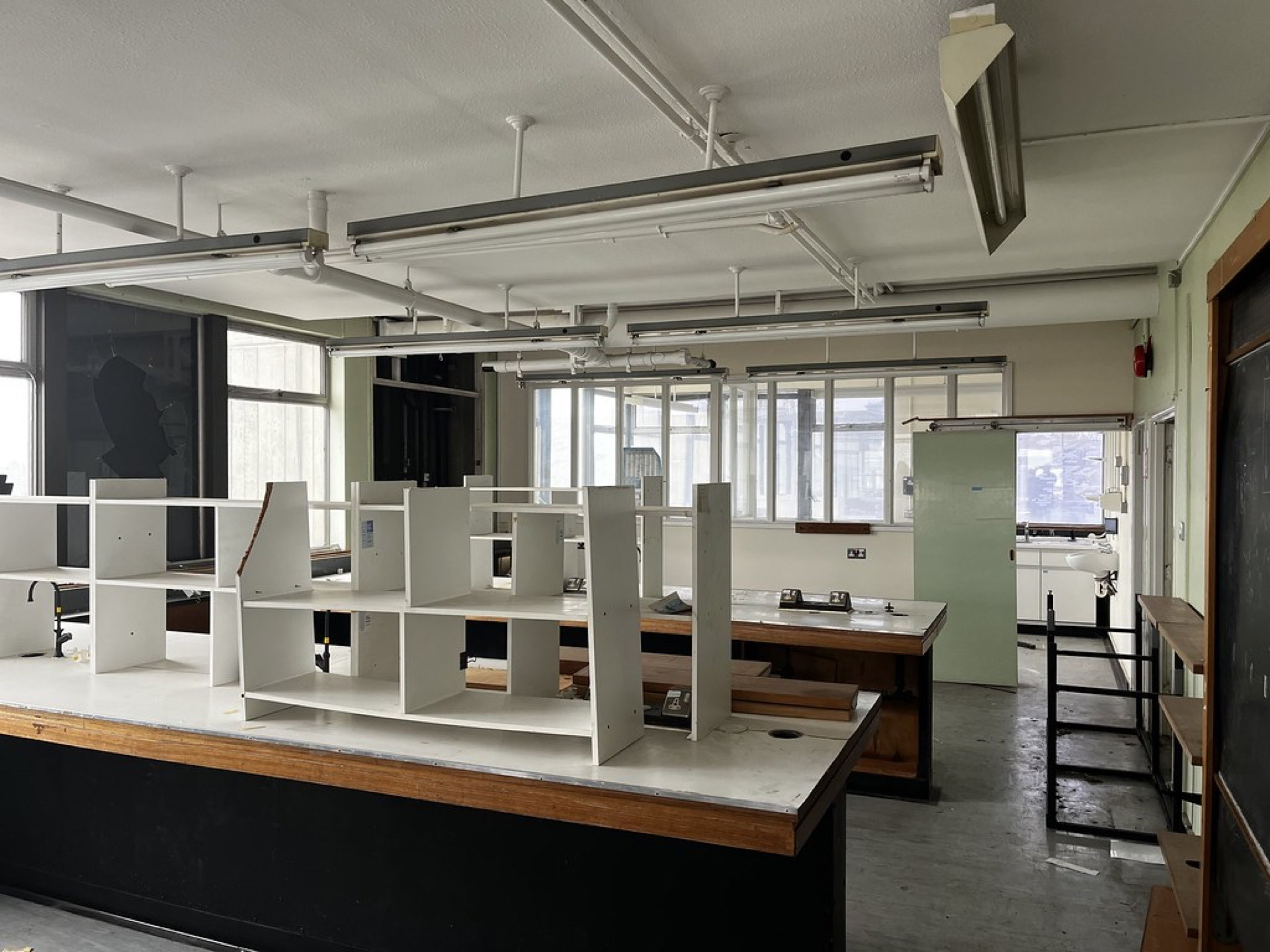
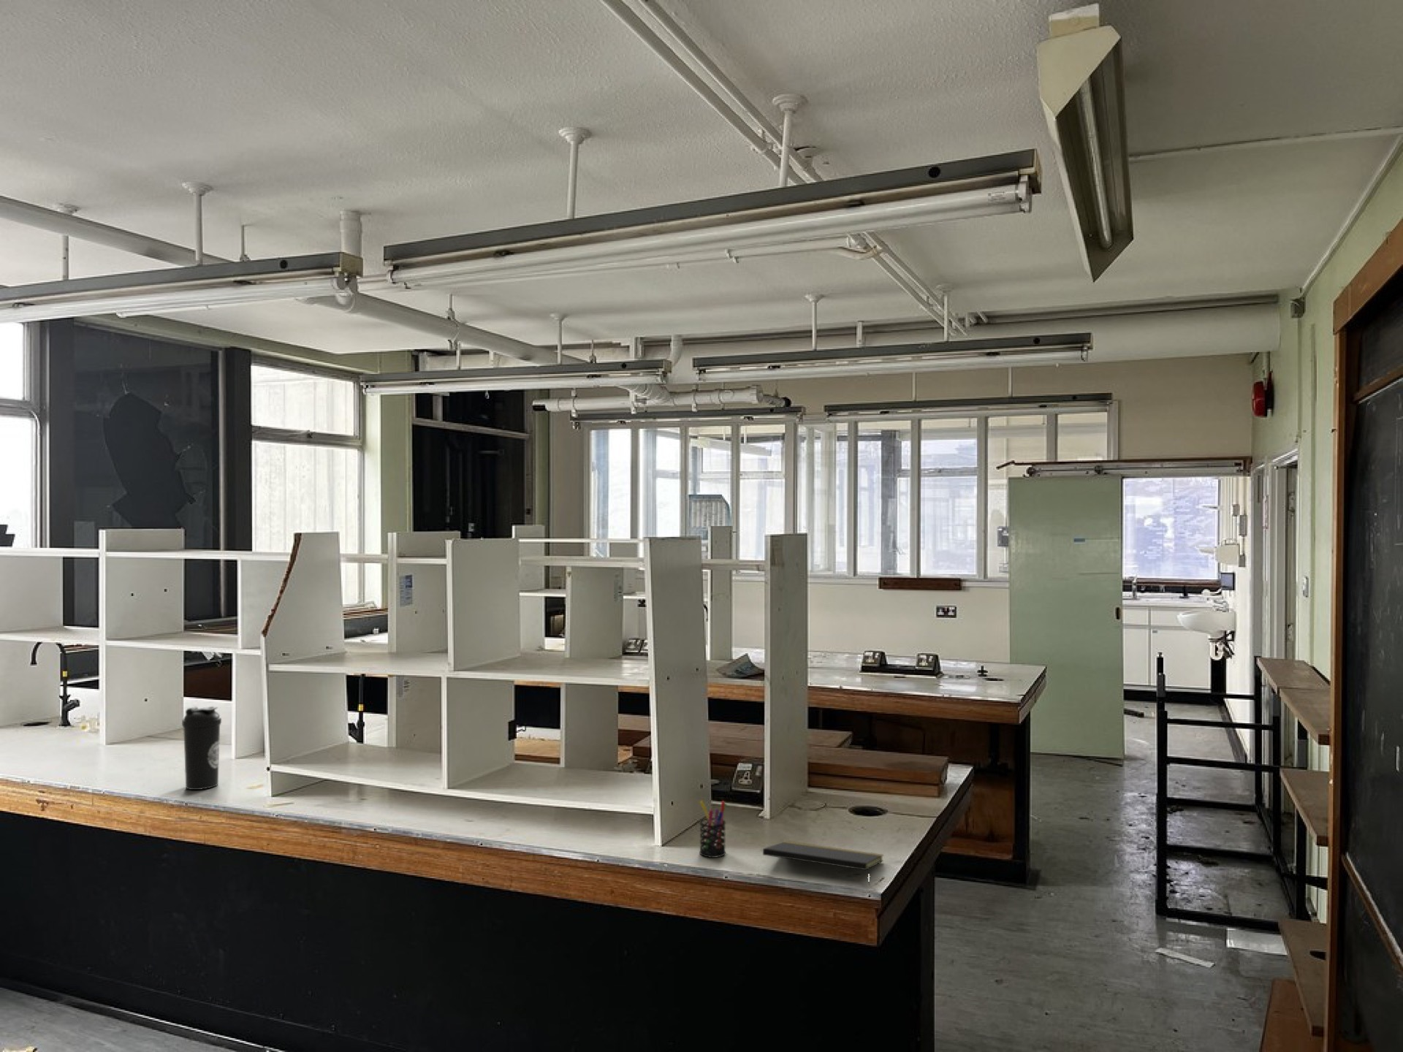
+ water bottle (202, 746)
+ notepad (823, 855)
+ pen holder (716, 825)
